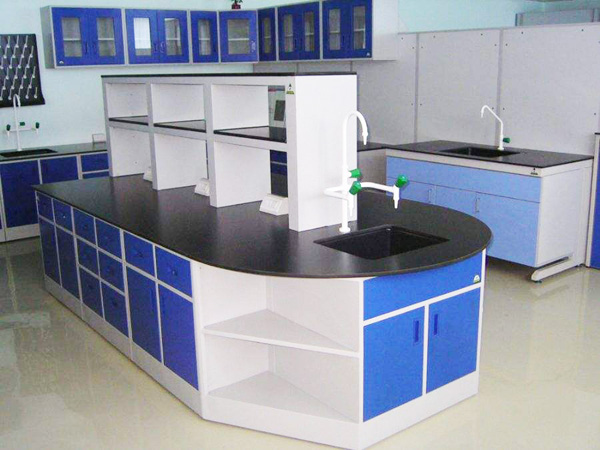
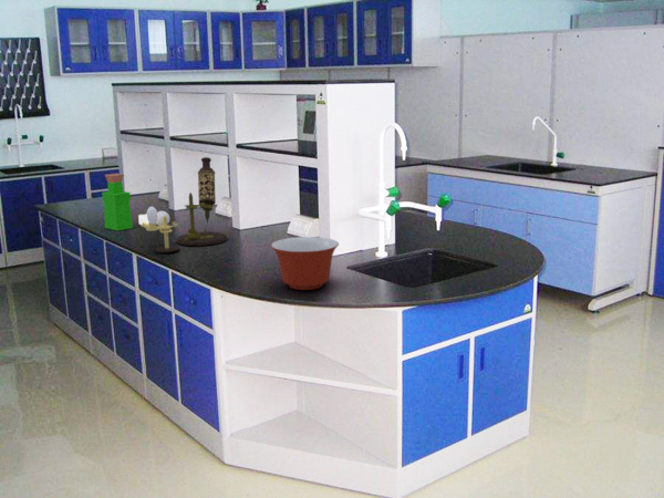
+ mixing bowl (304, 264)
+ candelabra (186, 205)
+ bottle (116, 201)
